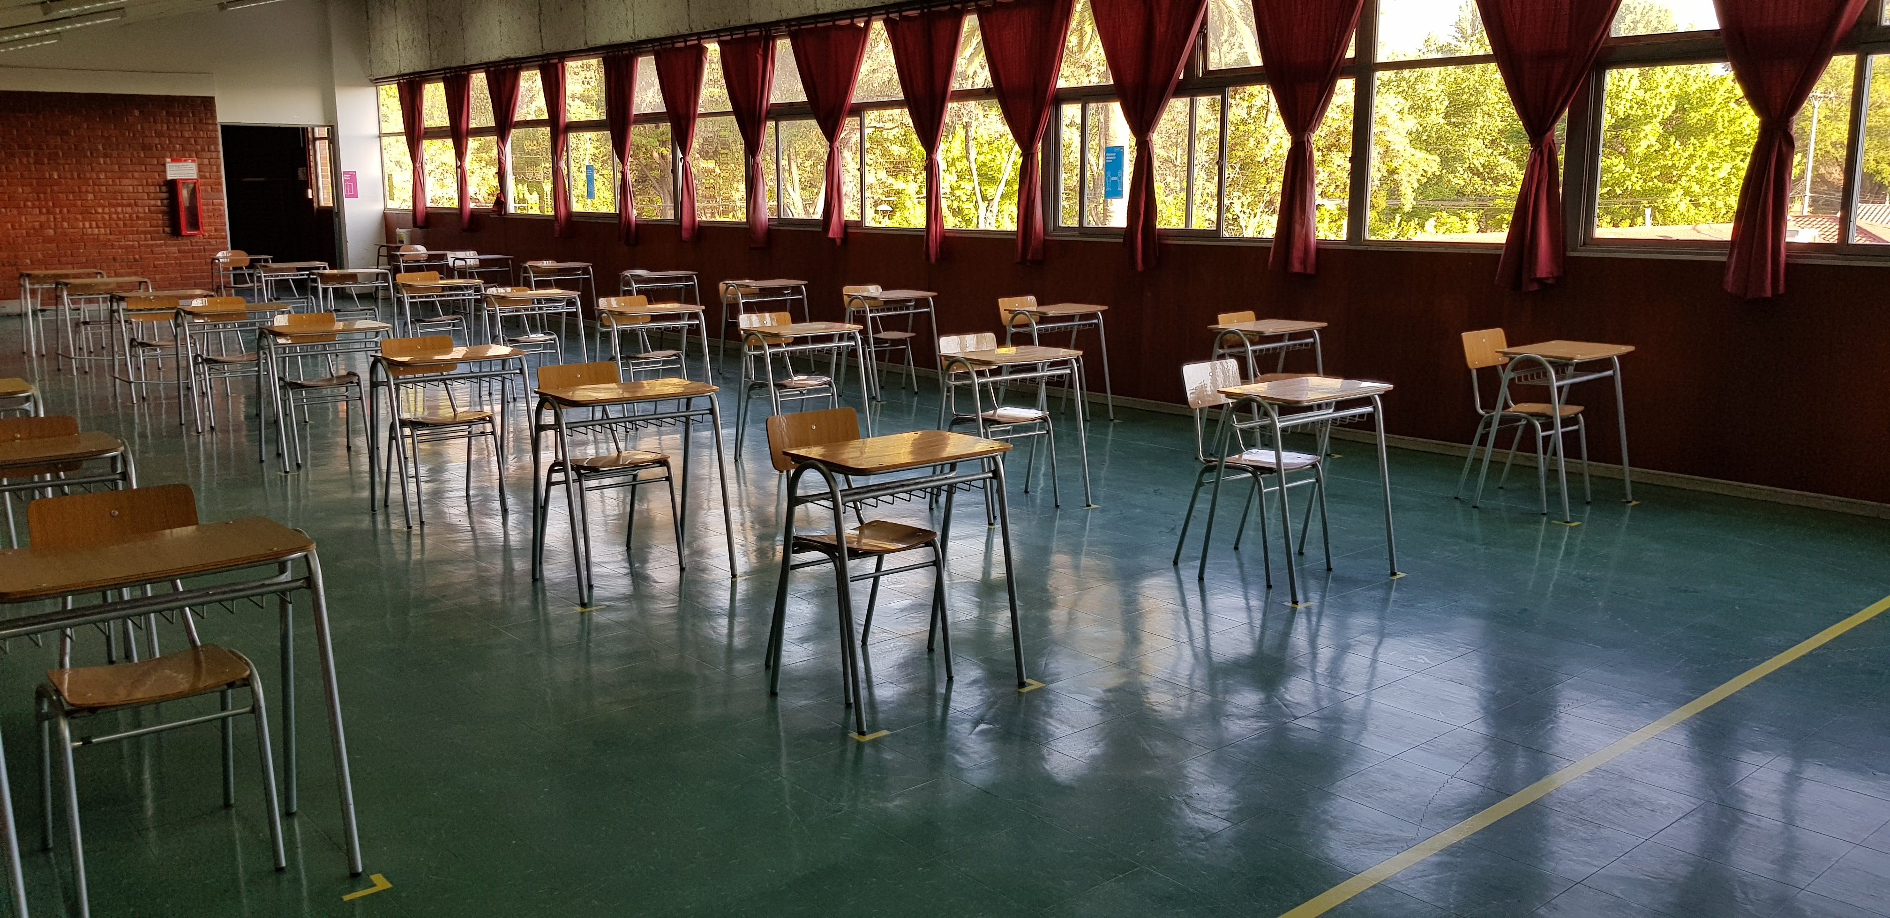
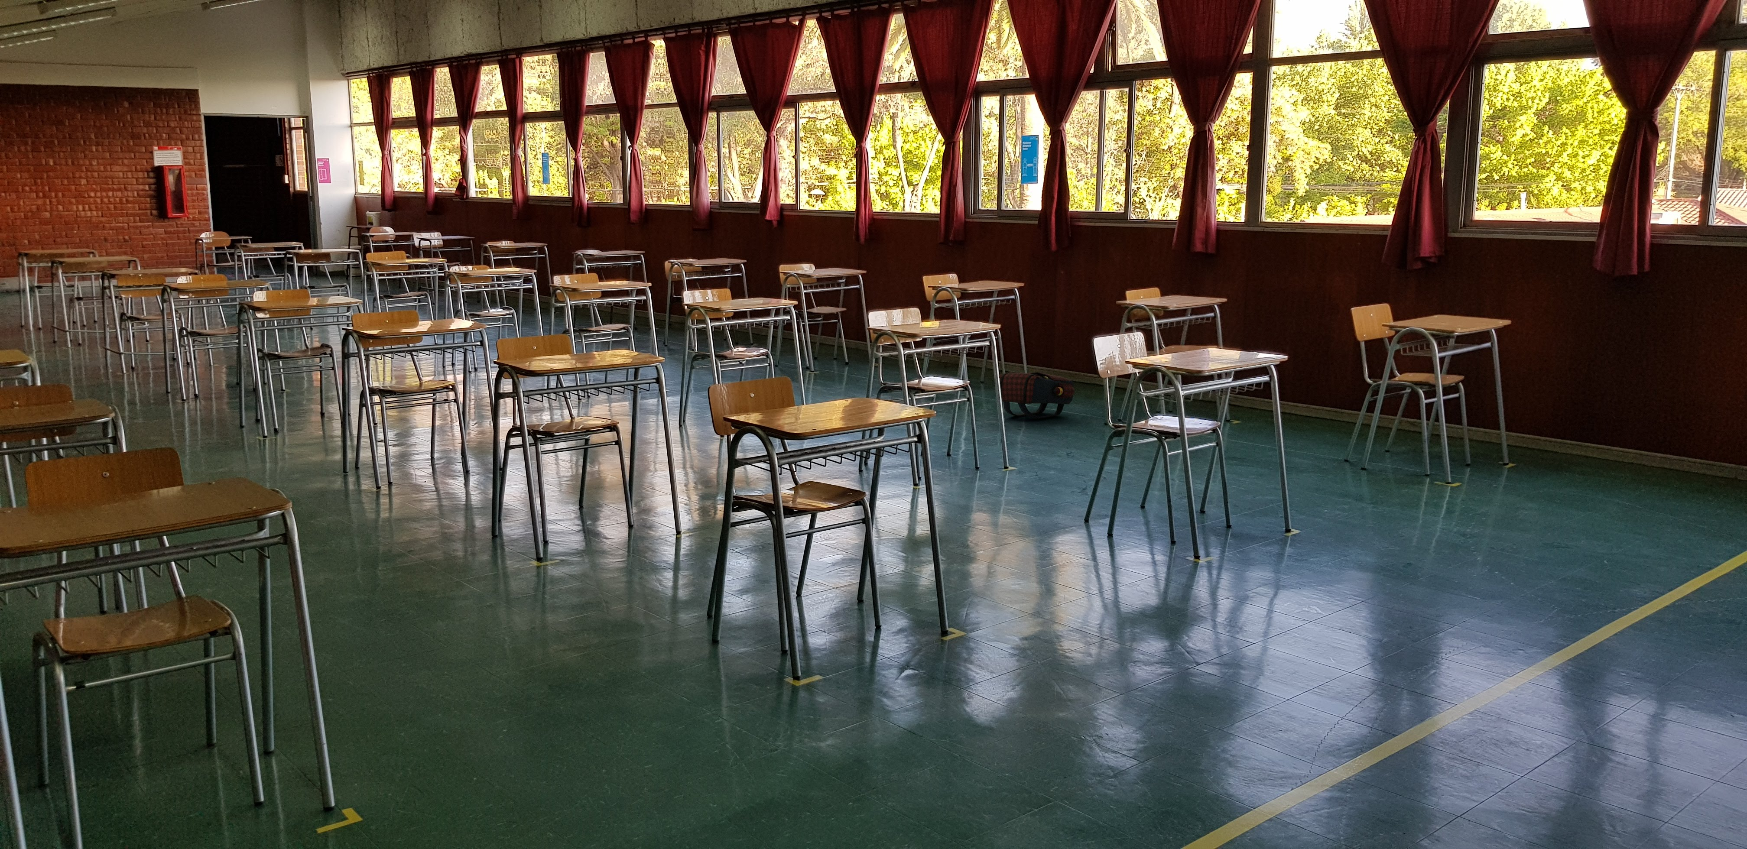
+ satchel (1037, 394)
